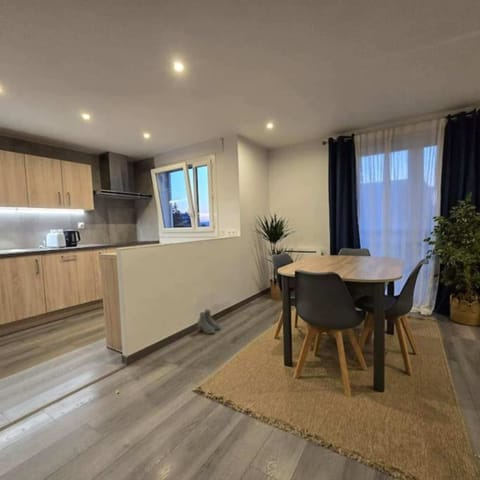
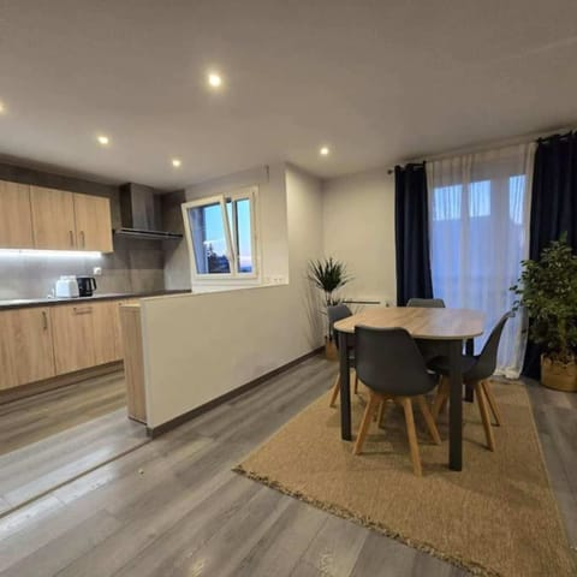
- boots (208, 320)
